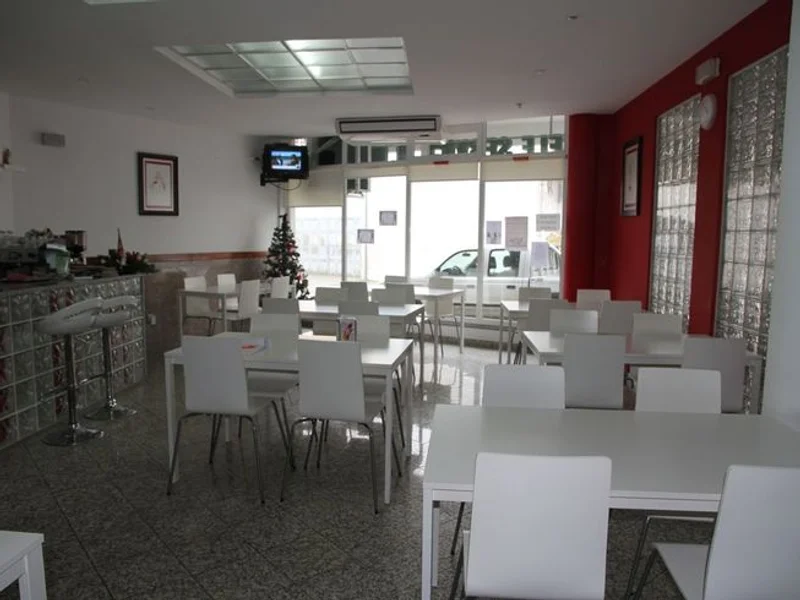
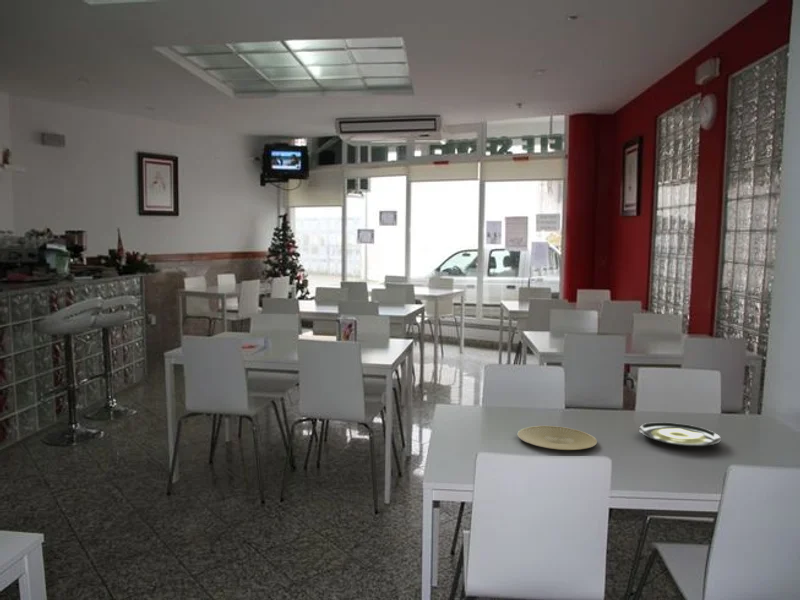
+ plate (556, 438)
+ plate (678, 435)
